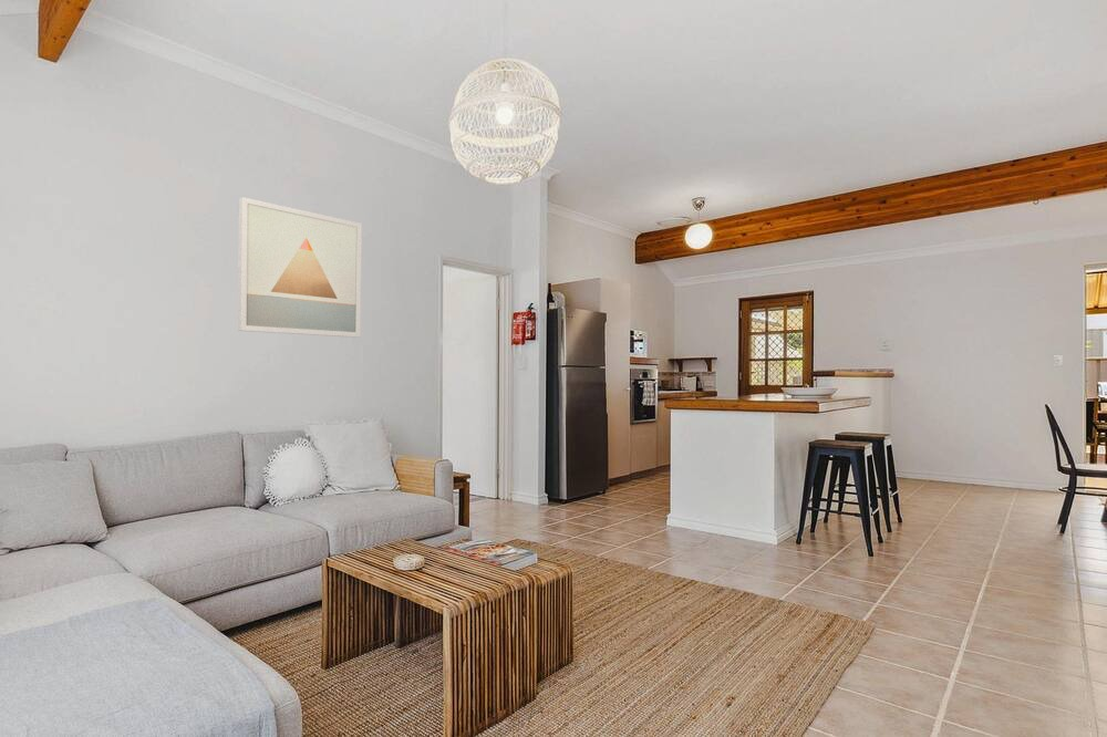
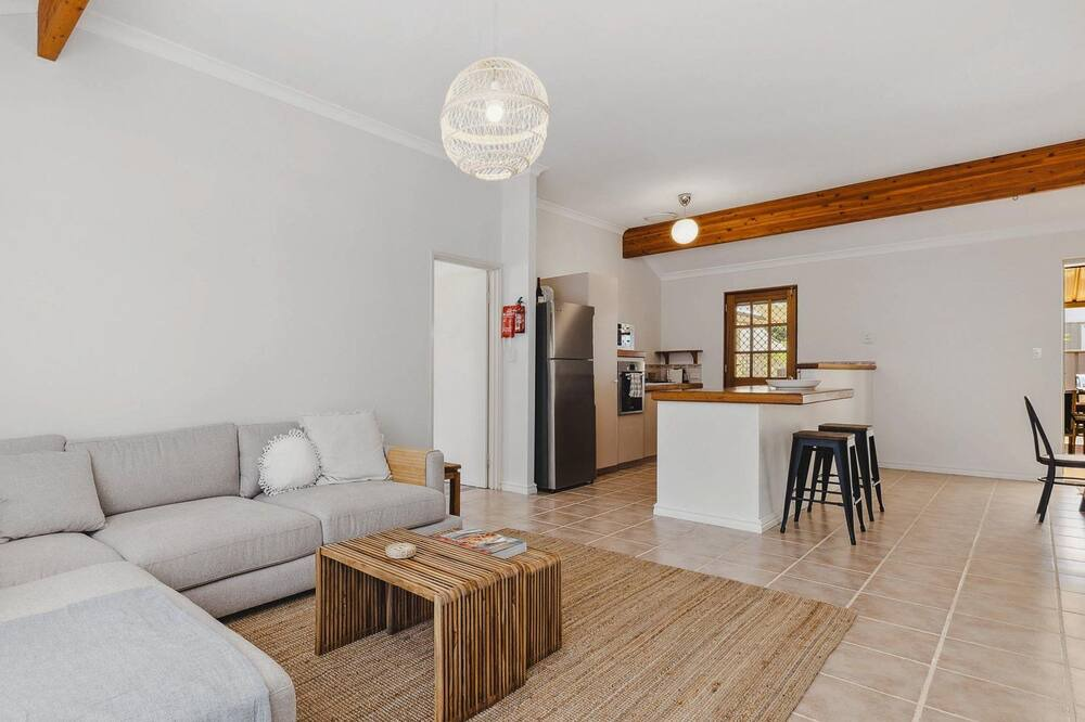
- wall art (303, 272)
